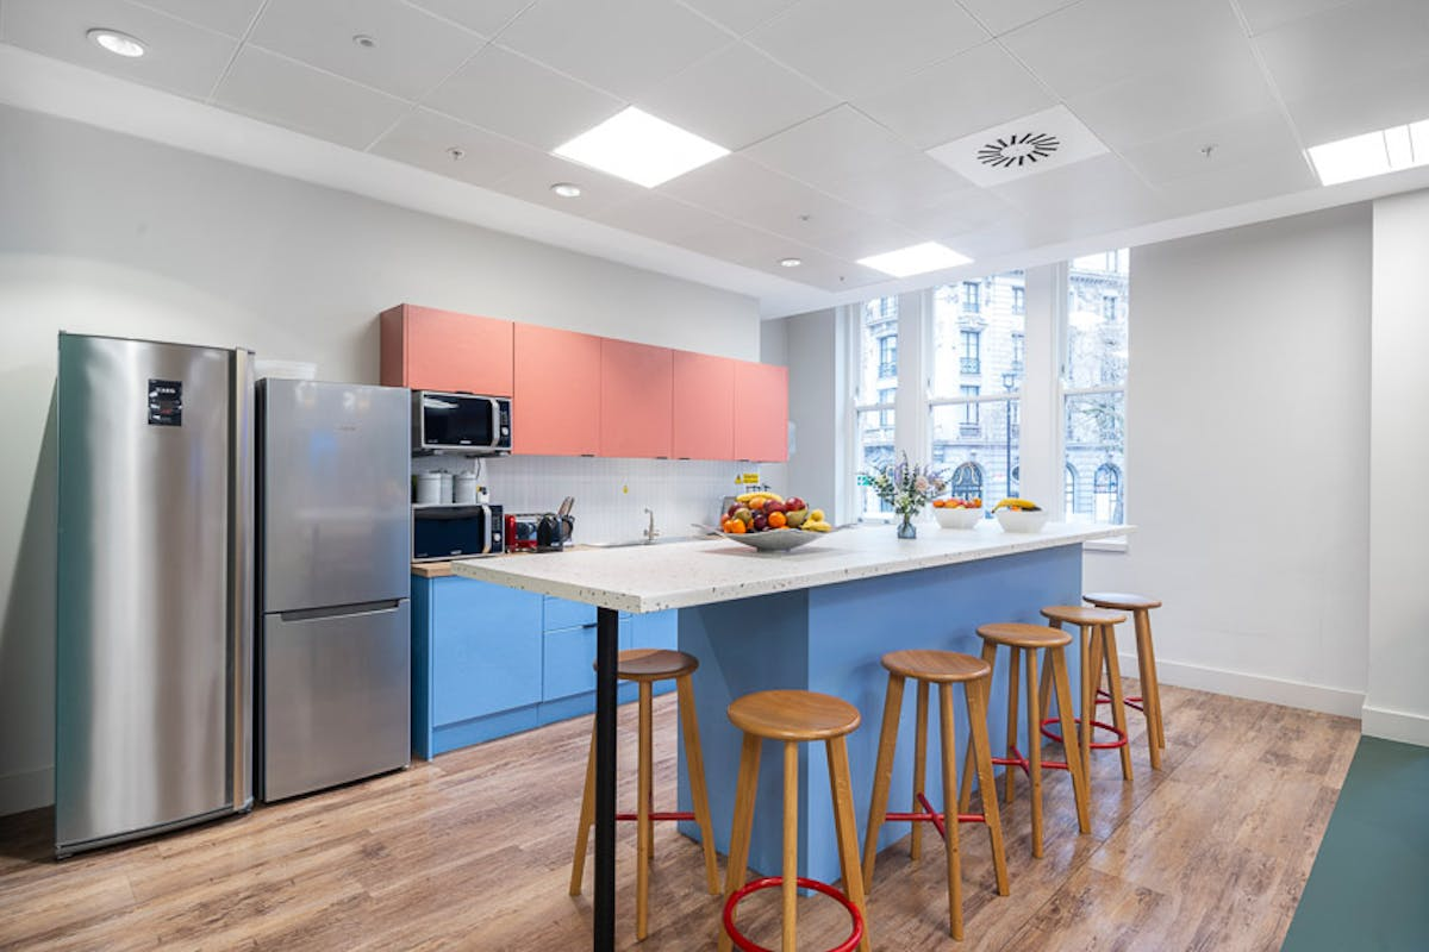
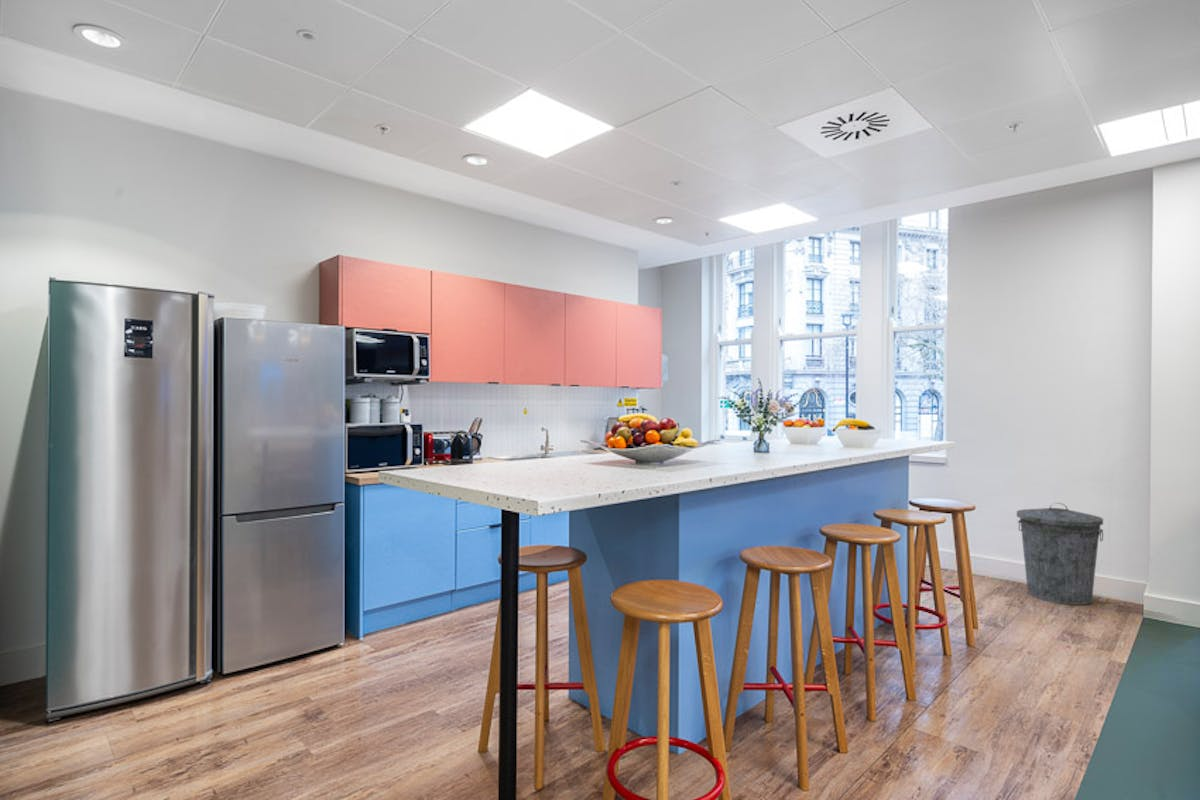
+ trash can (1058, 549)
